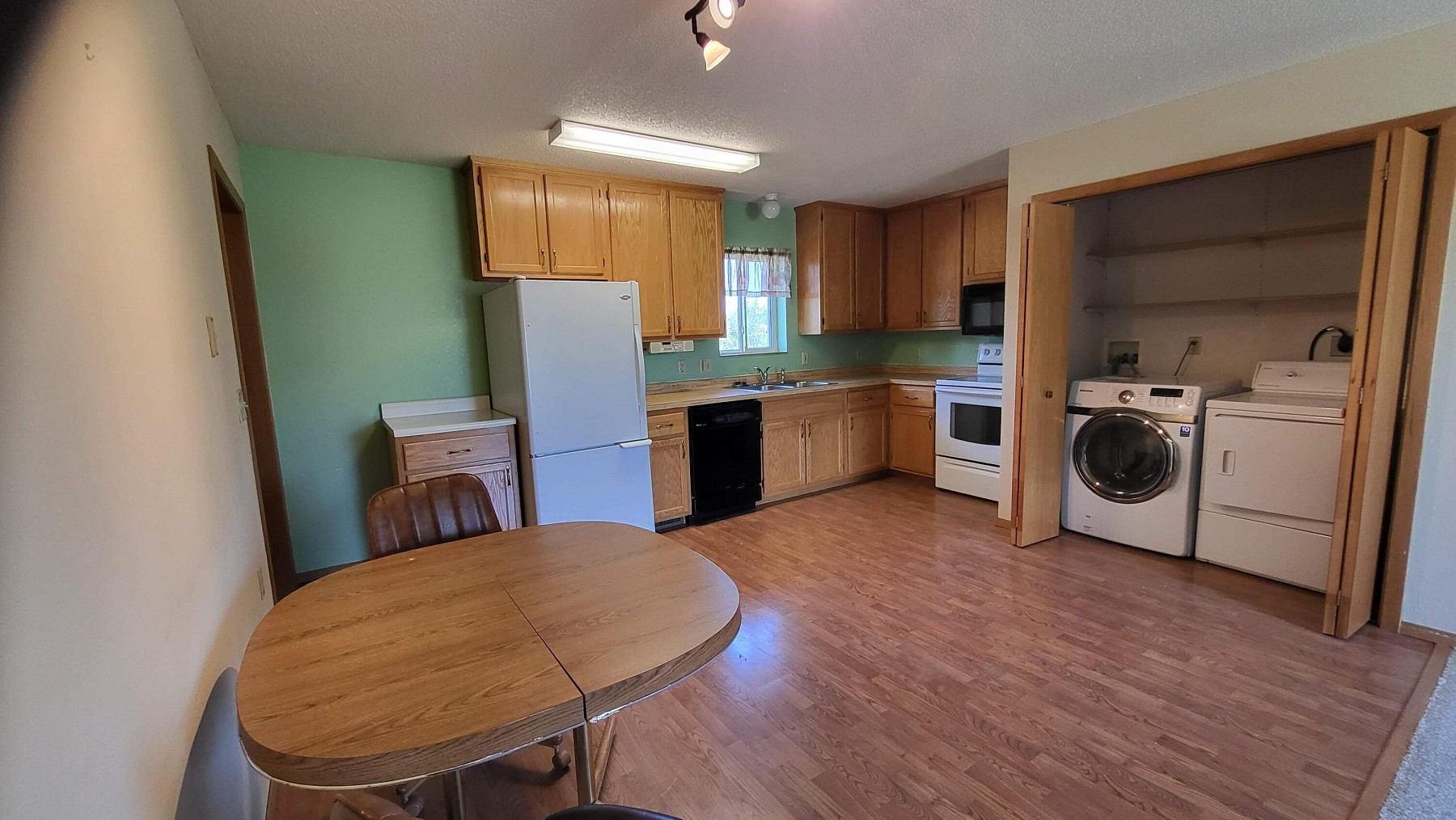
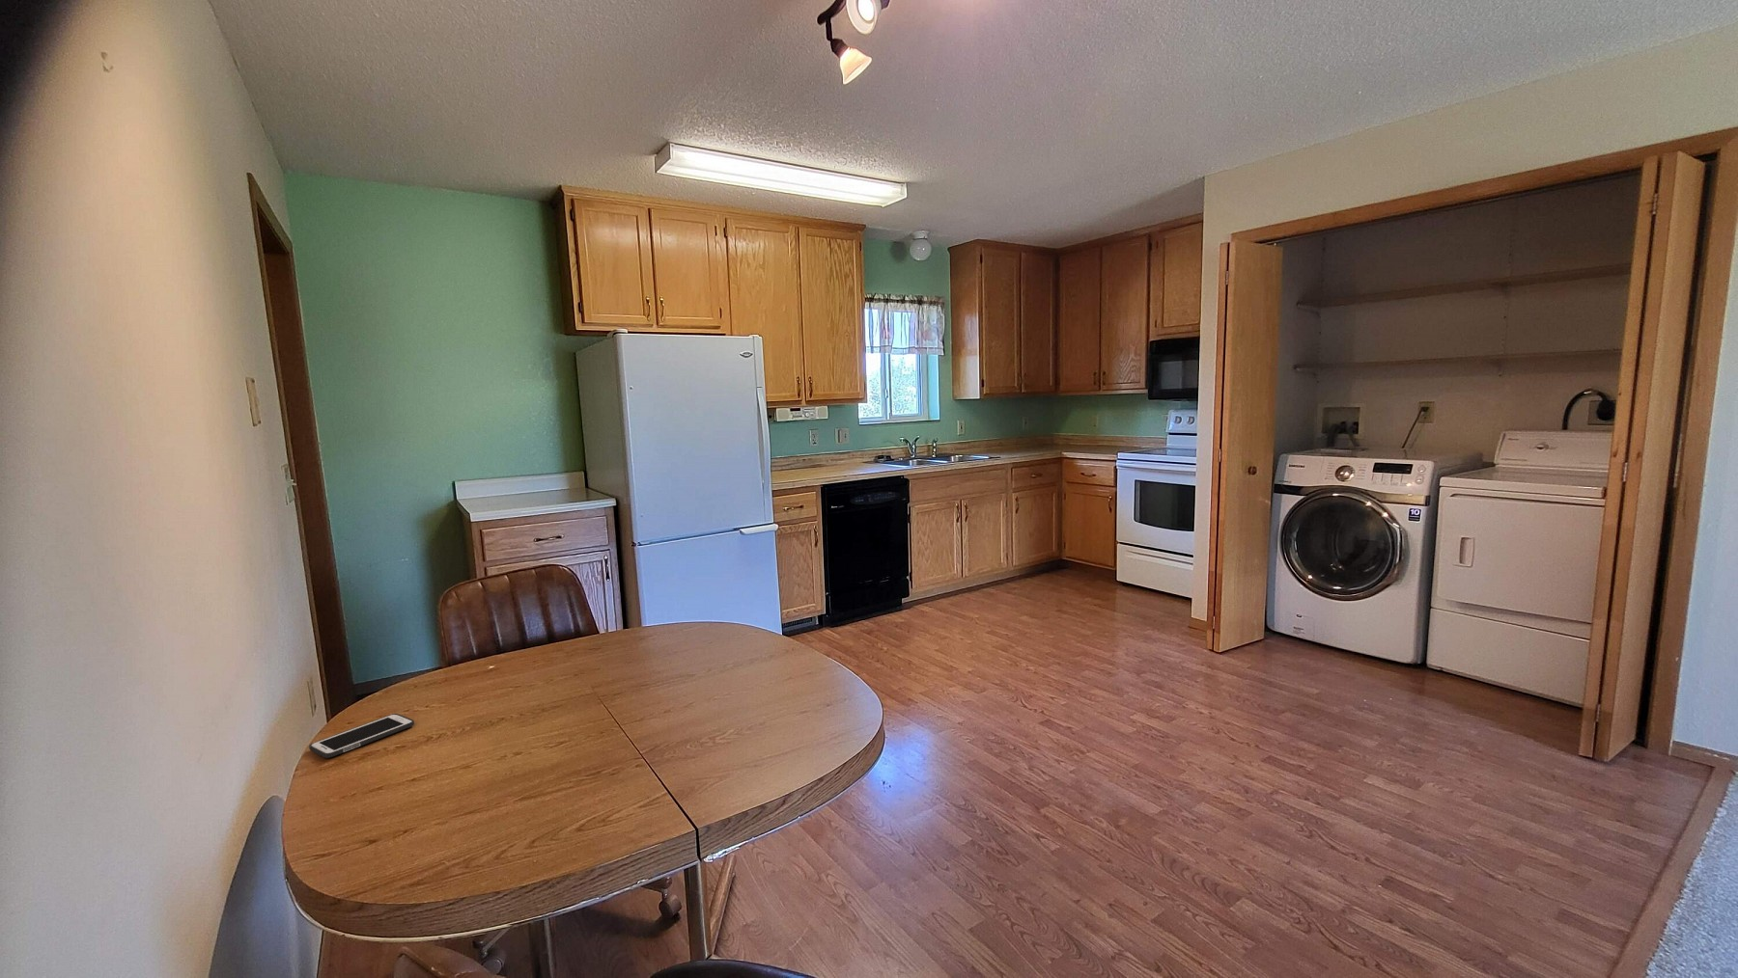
+ cell phone (363, 734)
